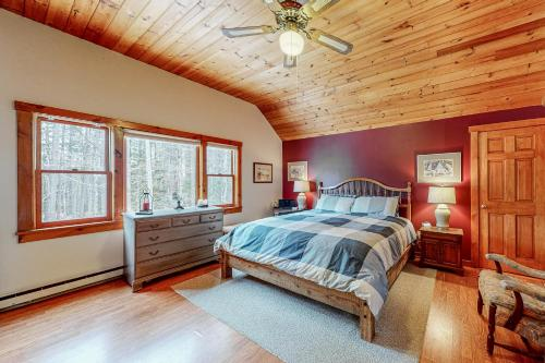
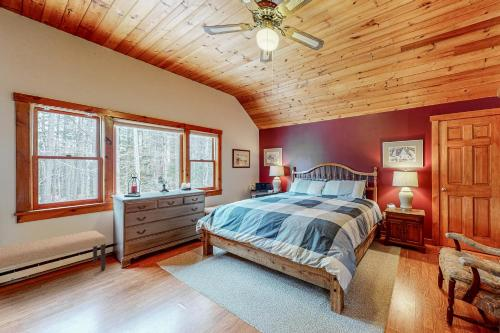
+ bench (50, 256)
